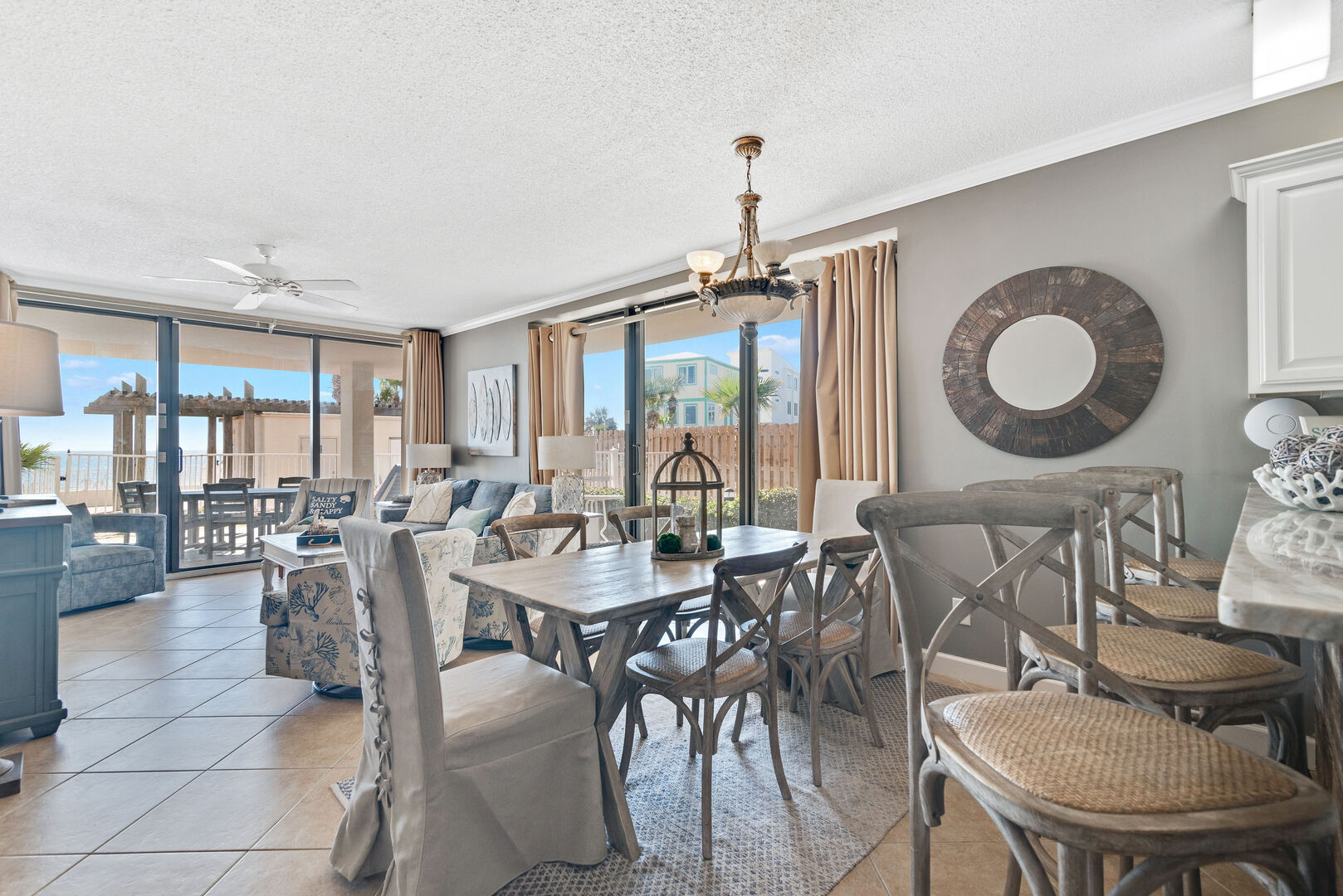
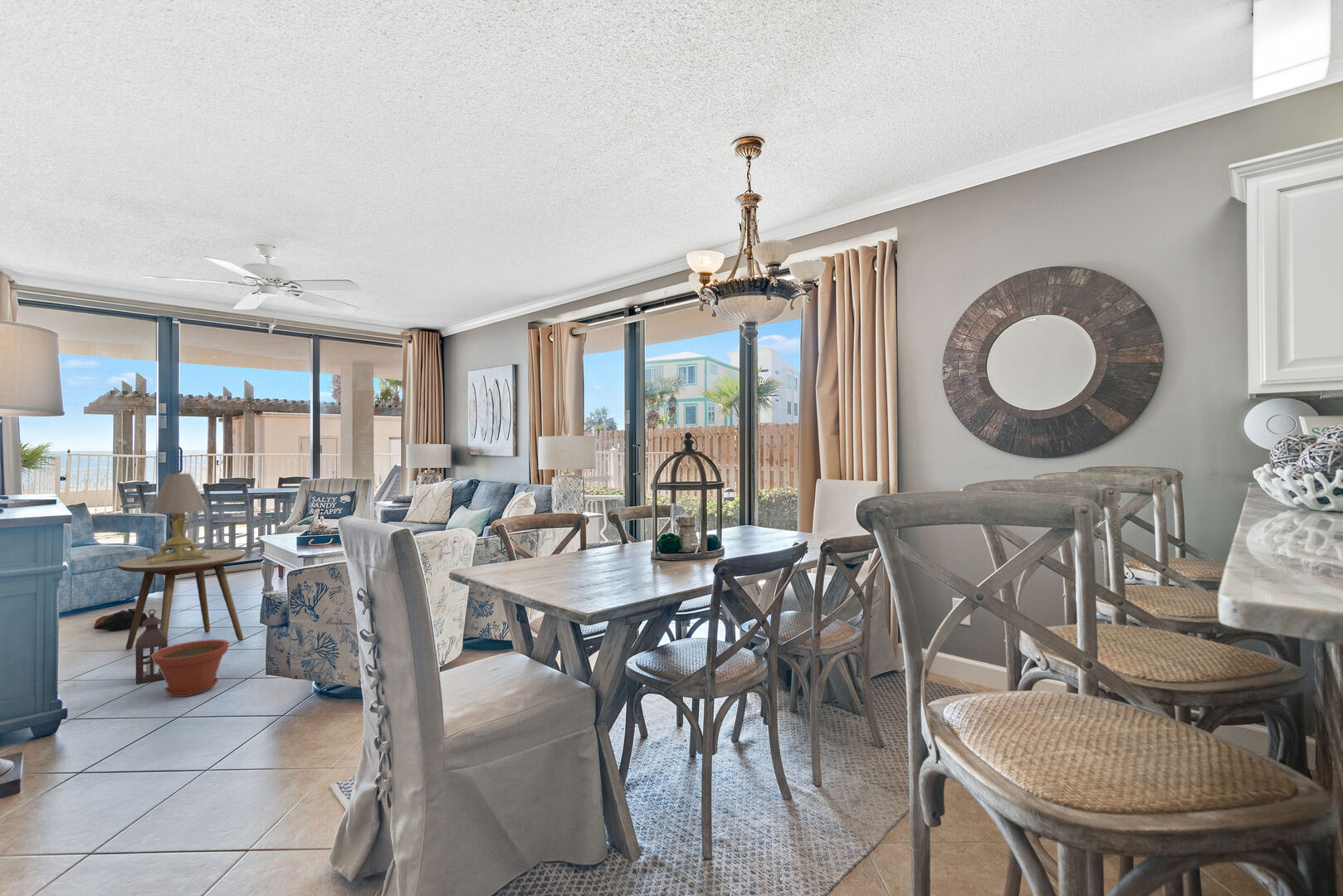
+ plant pot (192, 670)
+ lantern (152, 643)
+ lamp (178, 515)
+ bag (118, 616)
+ side table (172, 598)
